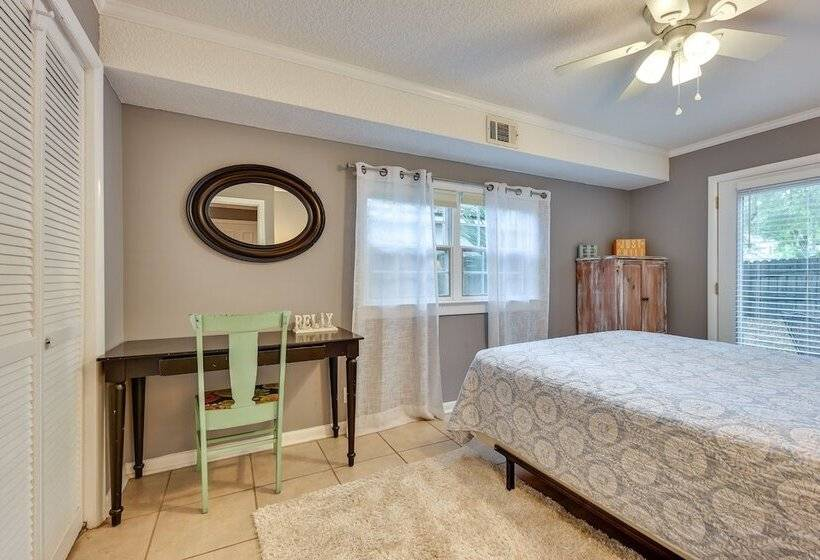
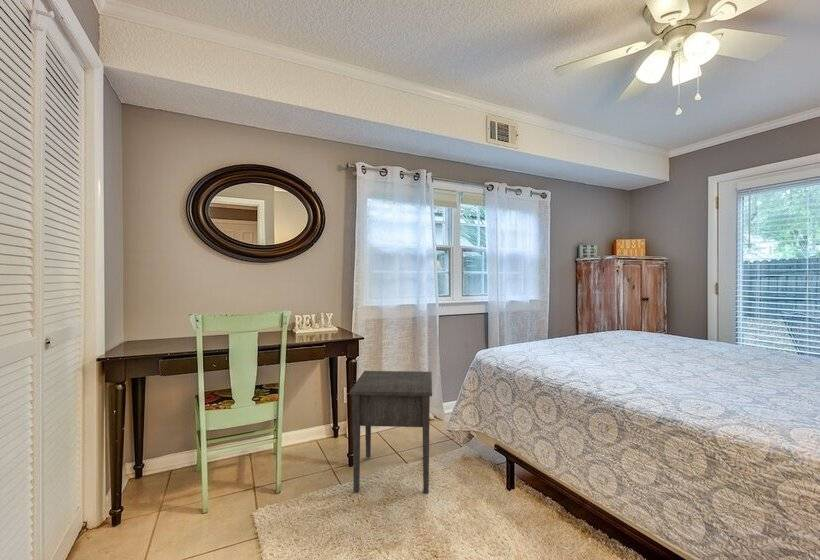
+ nightstand (394, 426)
